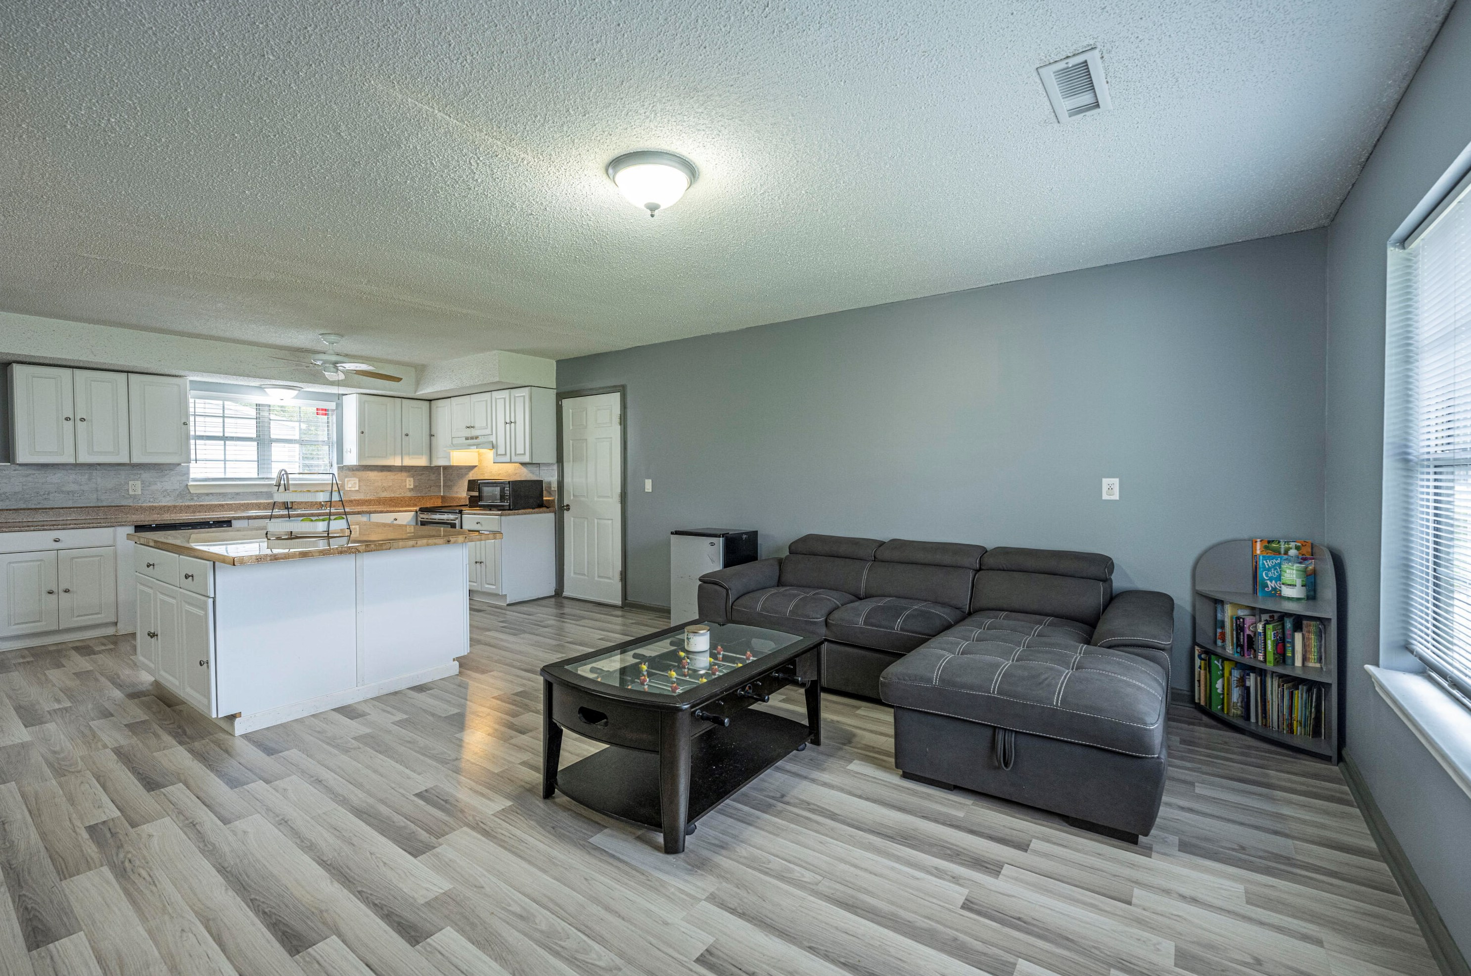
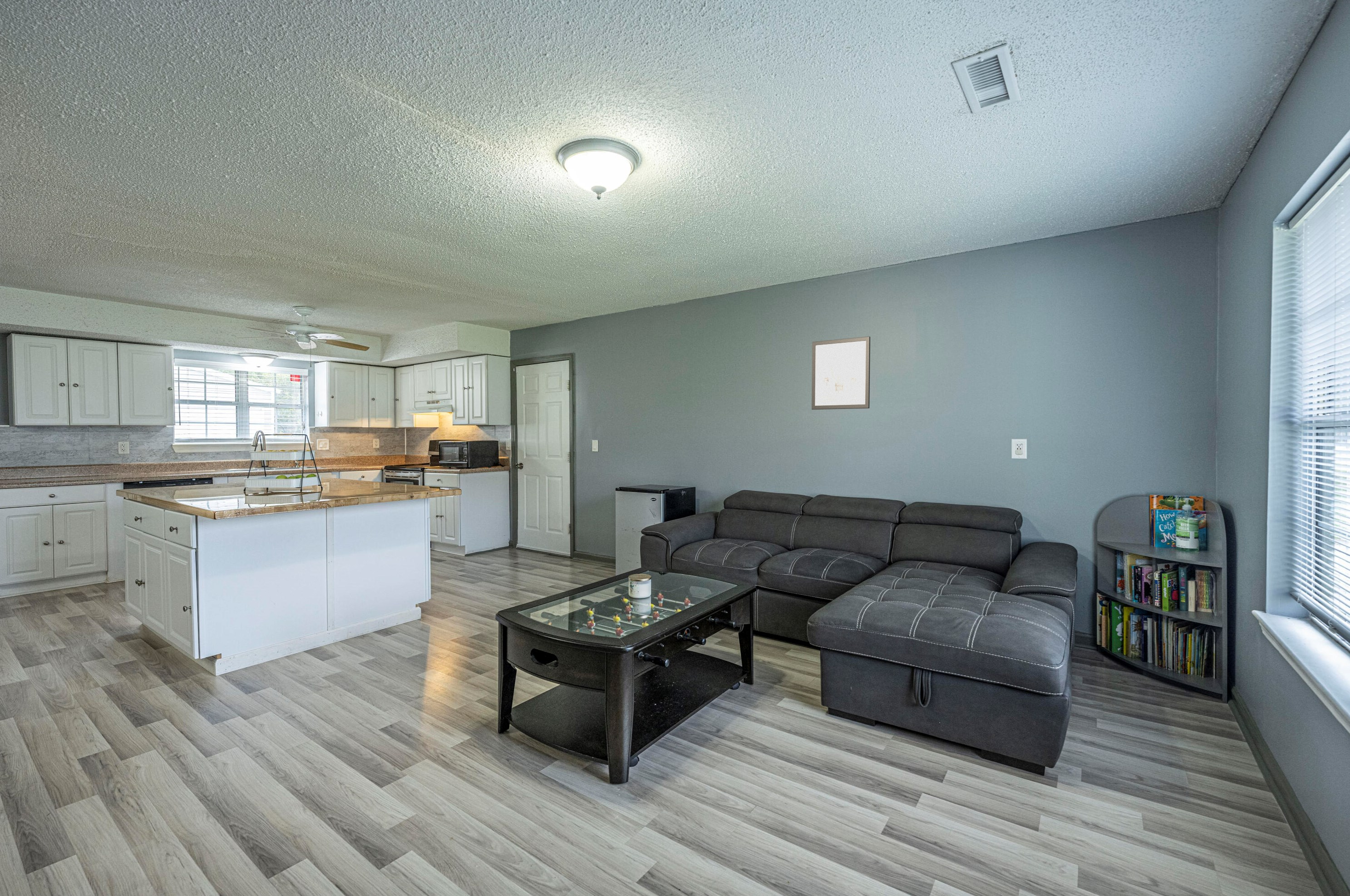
+ wall art (840, 374)
